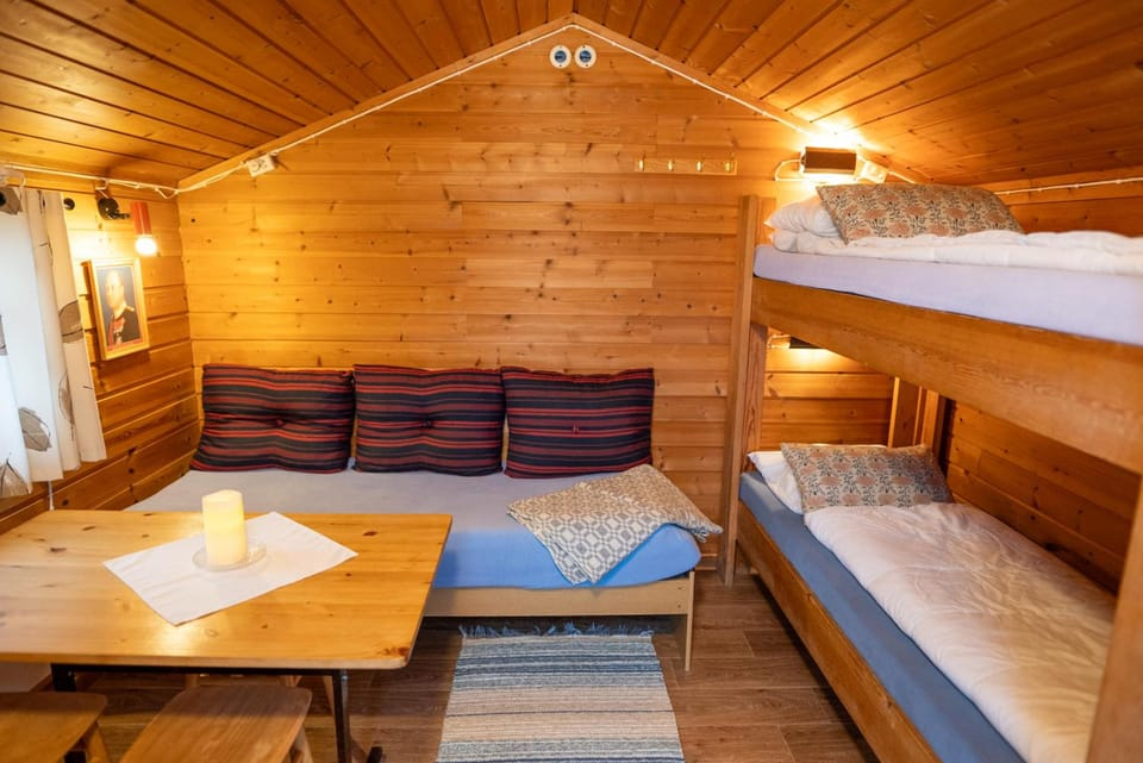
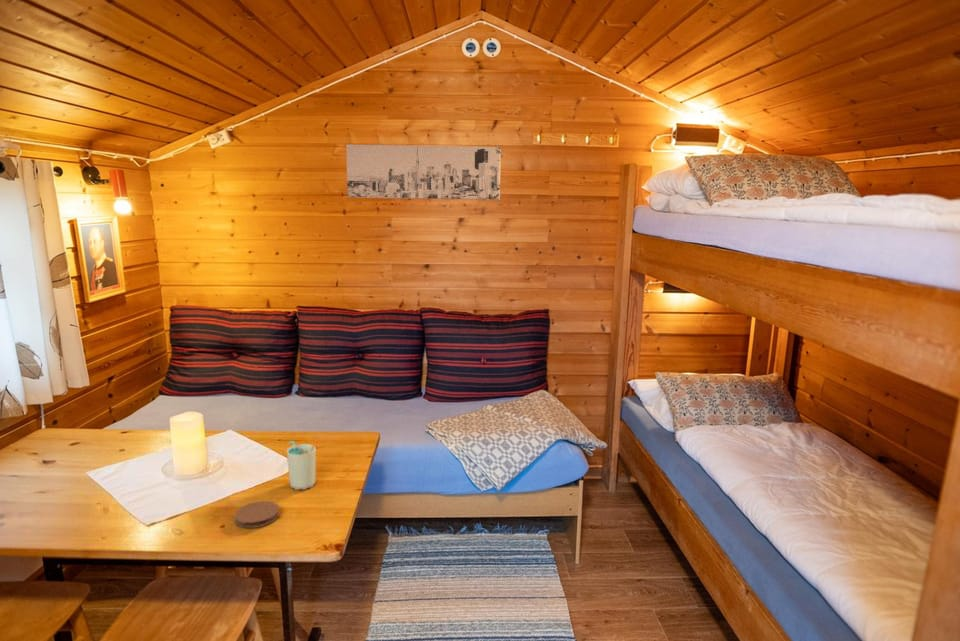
+ wall art (423, 172)
+ cup (302, 463)
+ coaster (257, 514)
